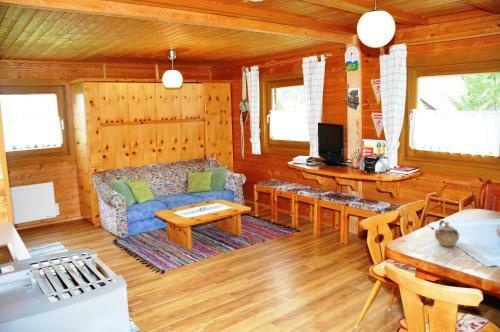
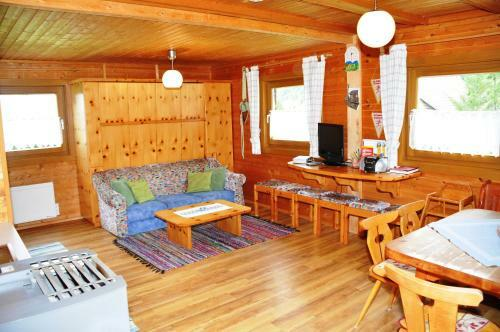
- teapot (447, 233)
